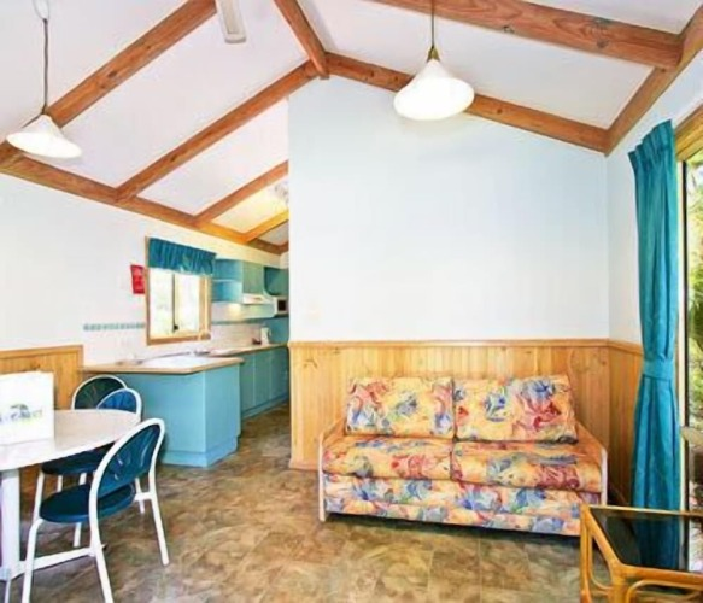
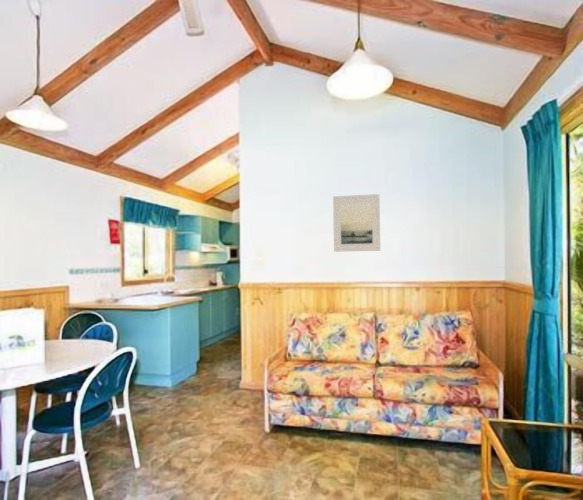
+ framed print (356, 223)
